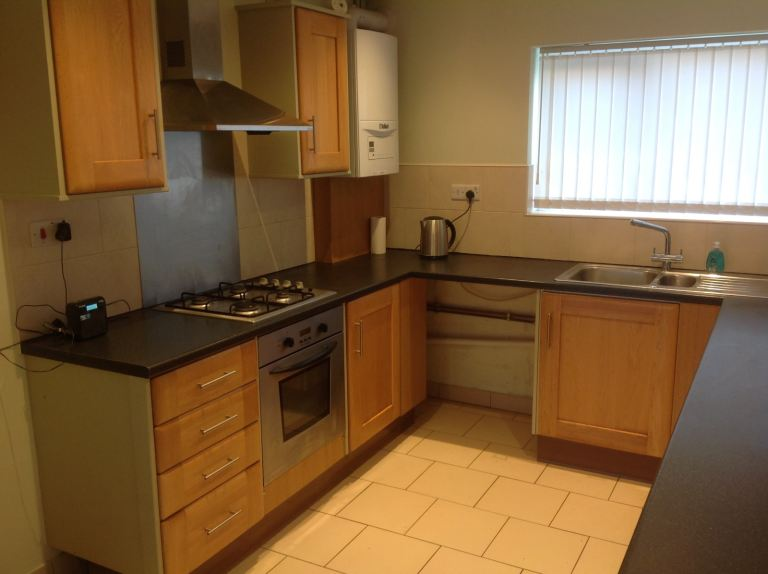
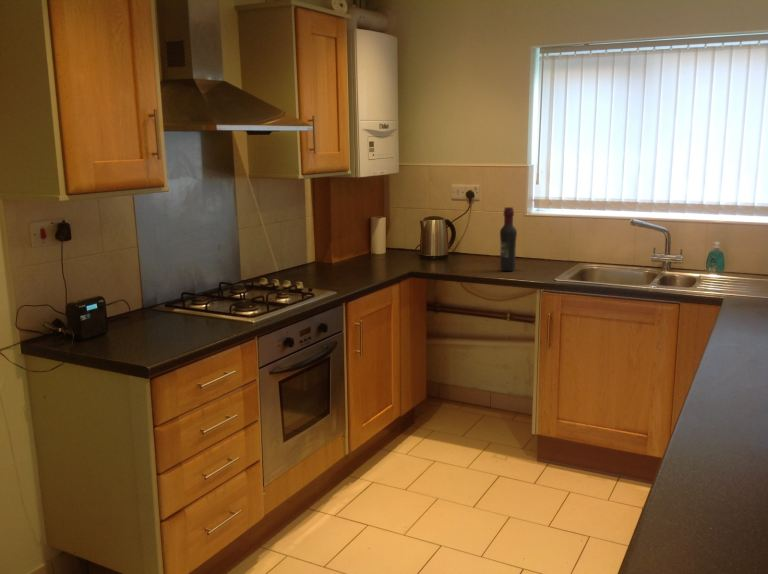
+ wine bottle (508, 239)
